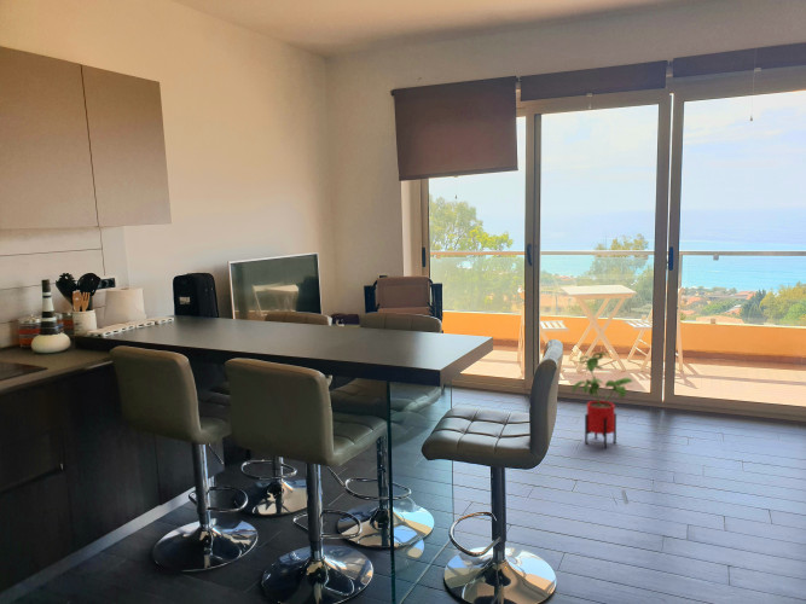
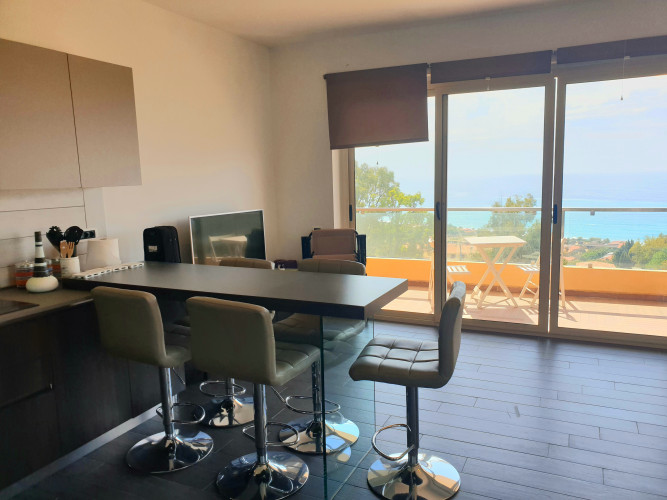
- house plant (601, 401)
